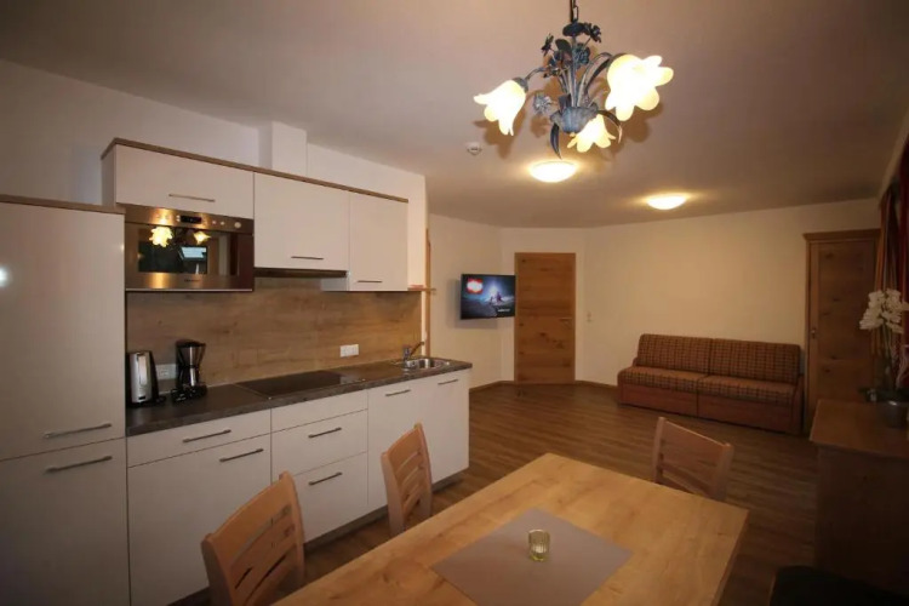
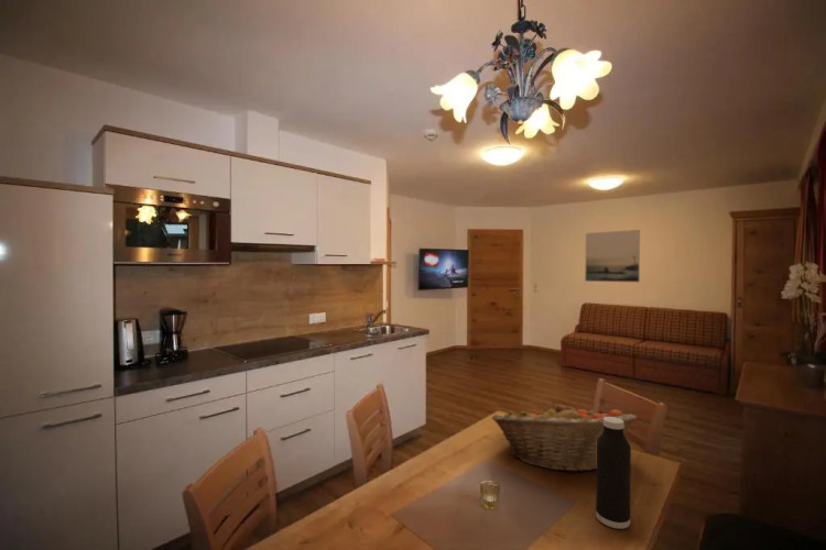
+ water bottle (612, 469)
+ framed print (611, 256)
+ fruit basket (561, 428)
